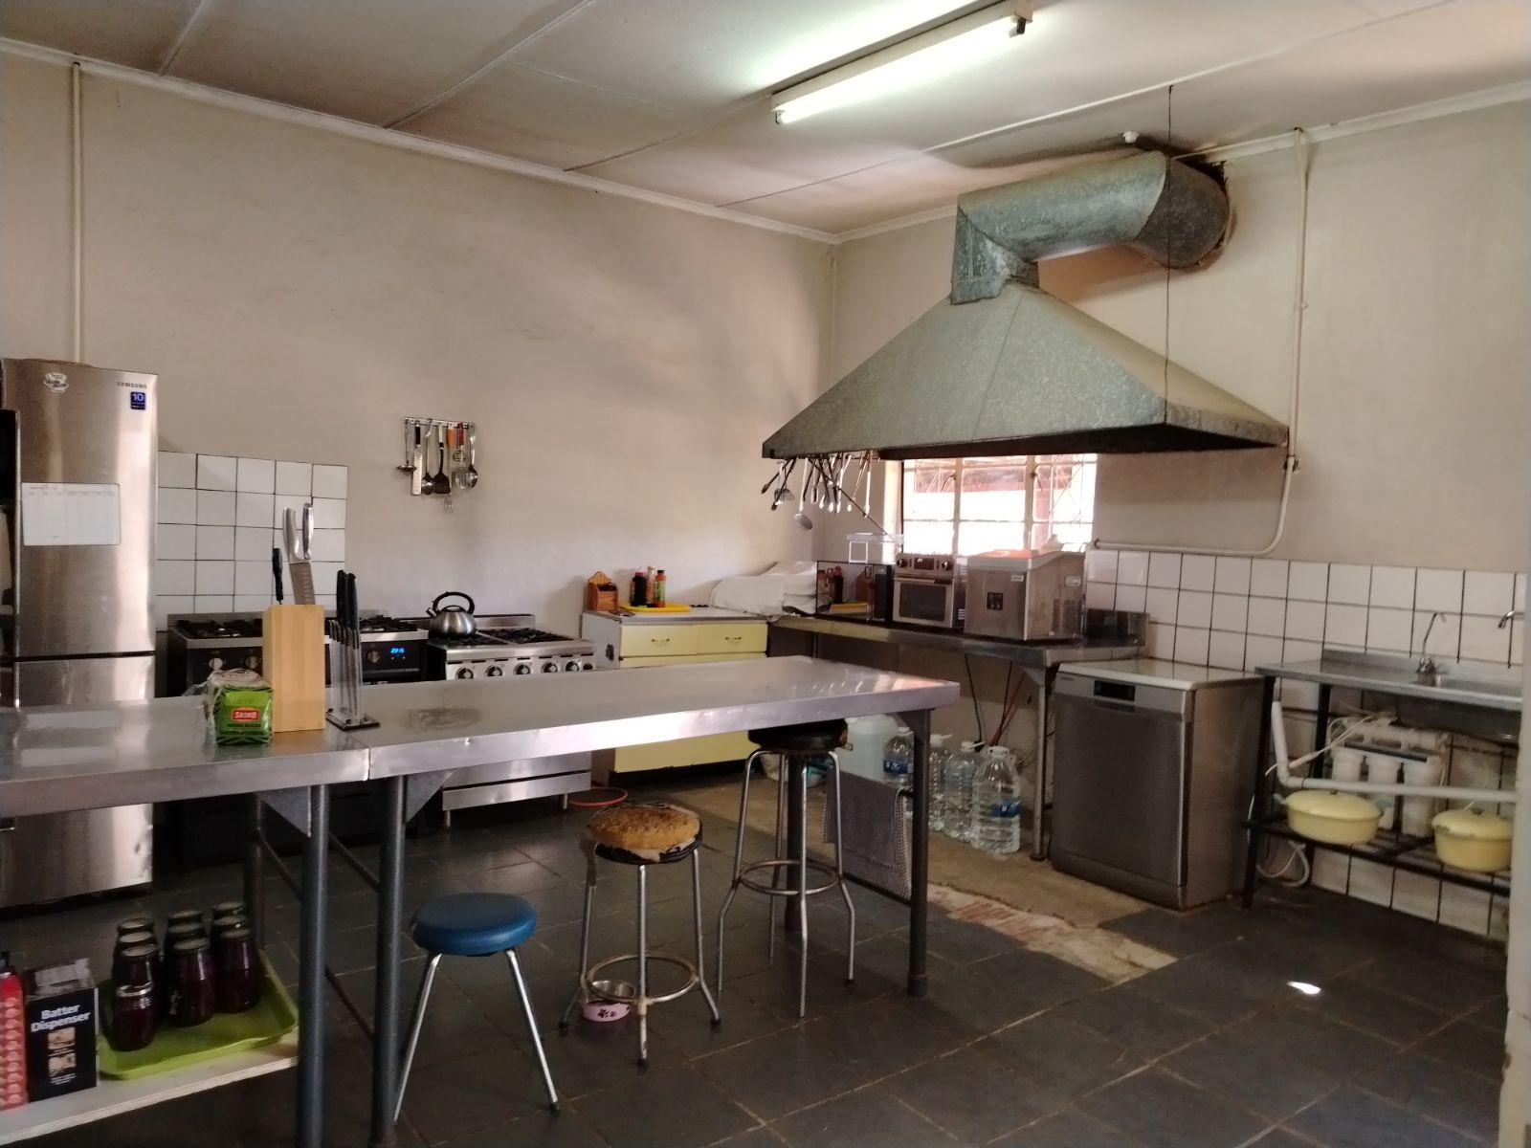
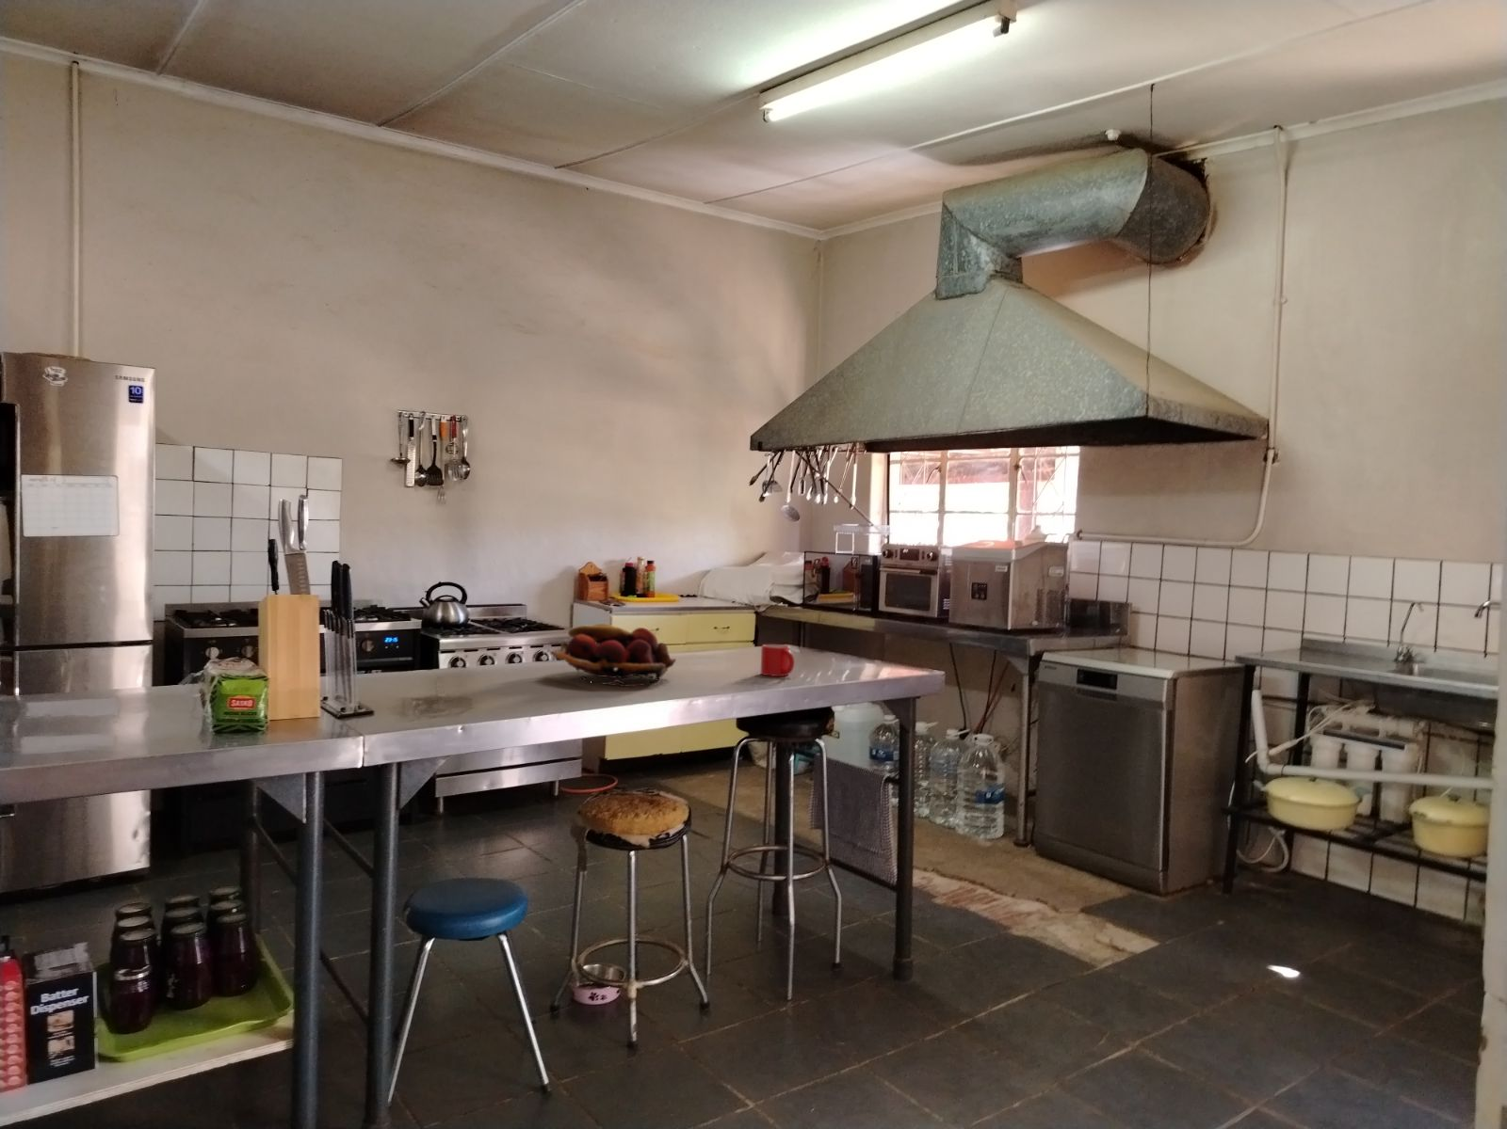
+ fruit basket (615, 652)
+ mug (780, 661)
